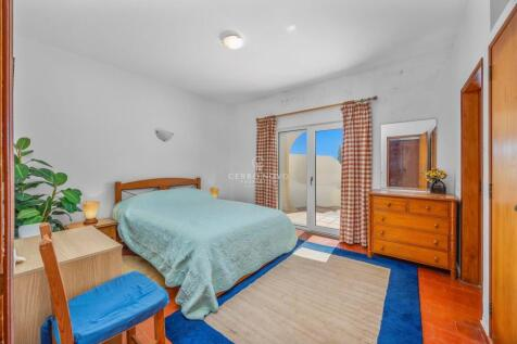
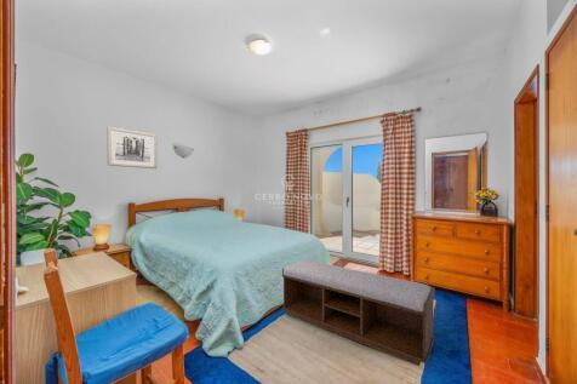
+ bench (349, 300)
+ wall art (133, 149)
